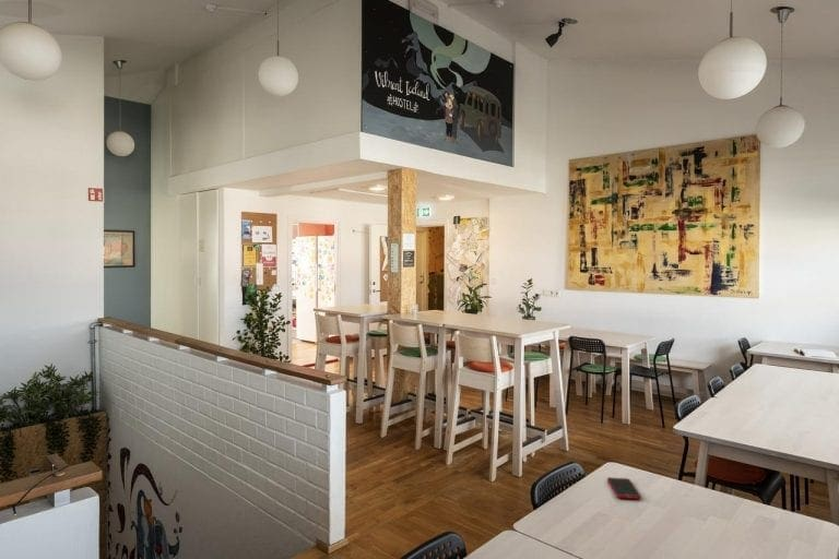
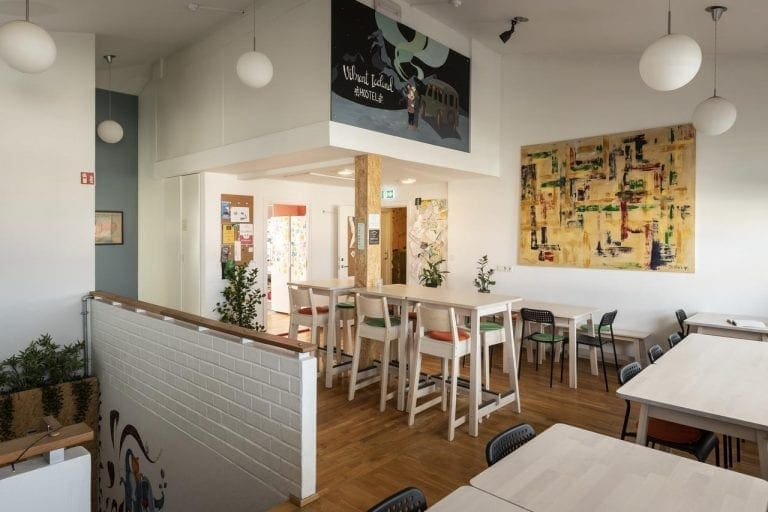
- cell phone (623, 487)
